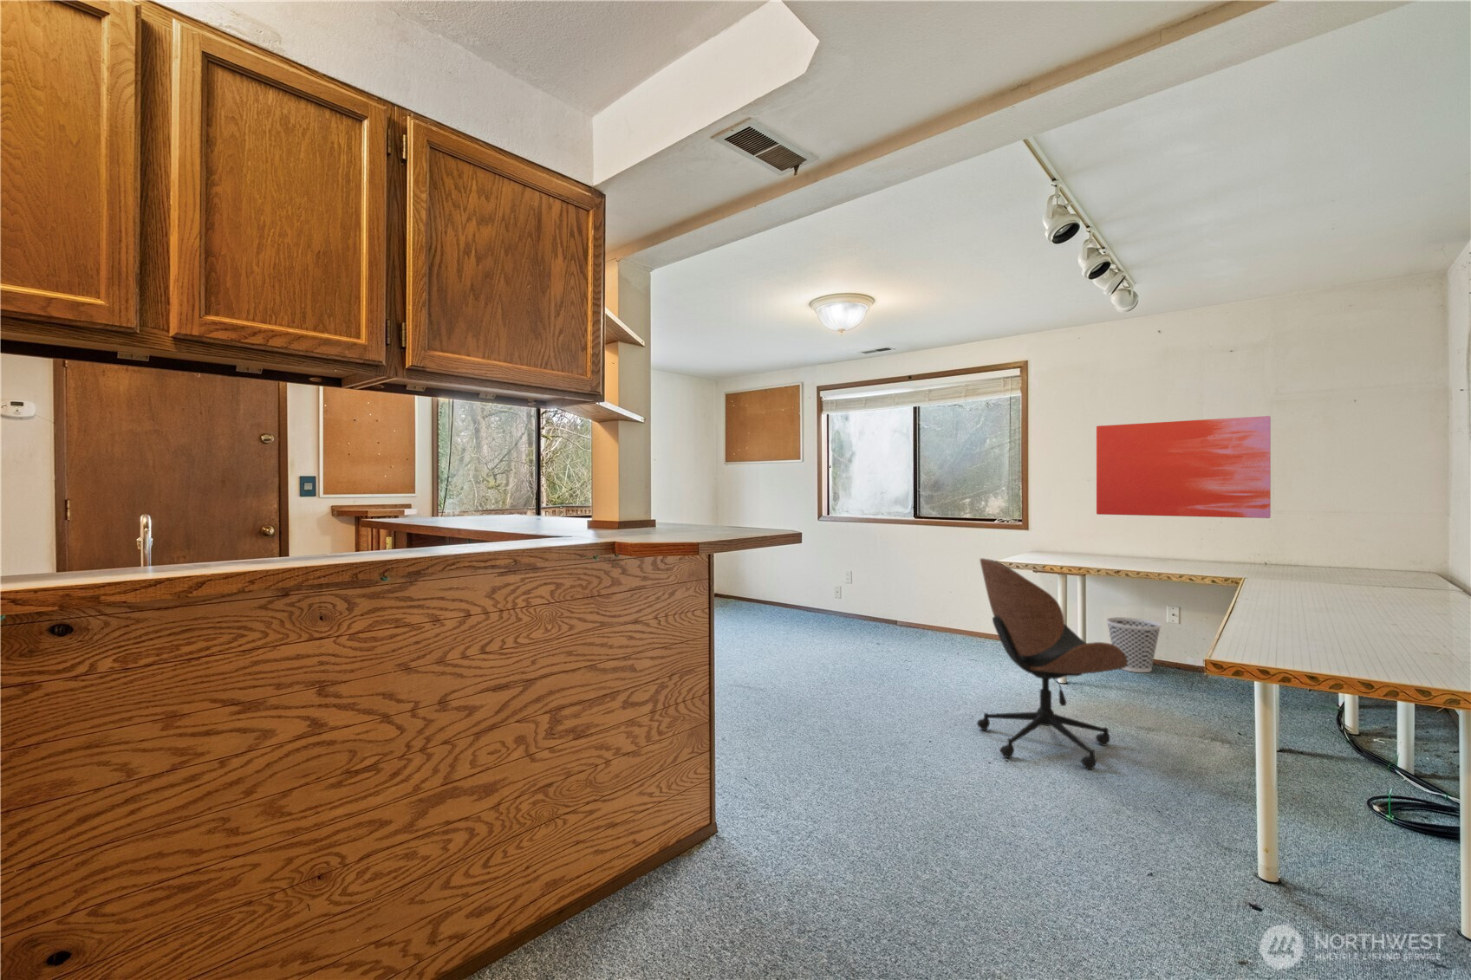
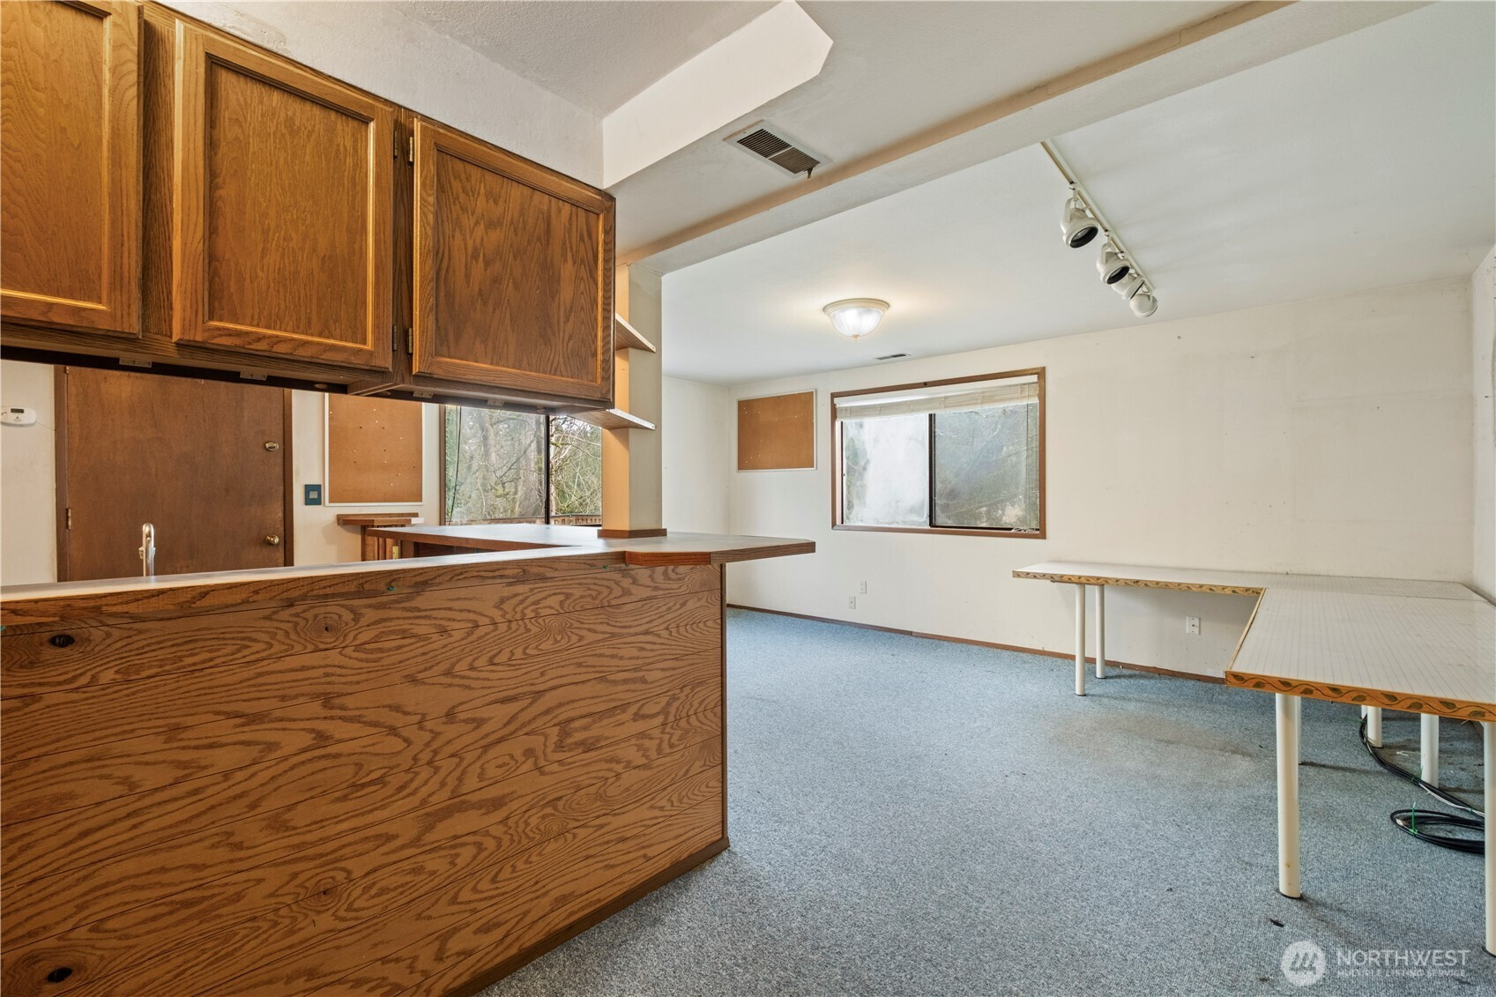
- wastebasket (1133, 644)
- office chair (1051, 652)
- wall art (1177, 469)
